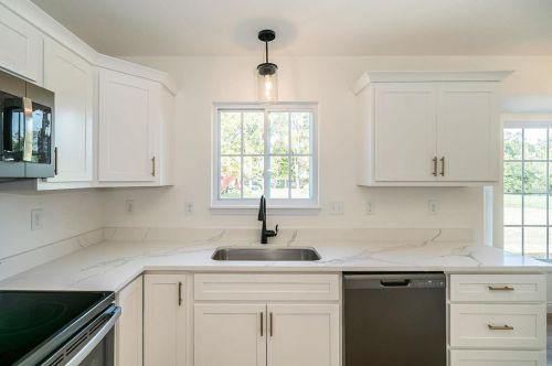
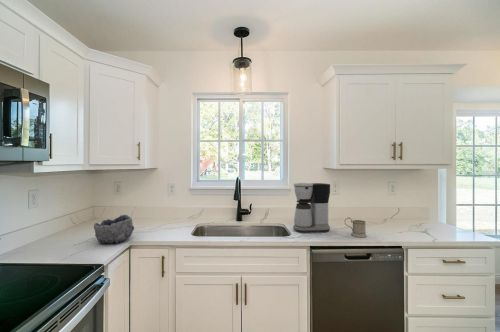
+ bowl (114, 229)
+ mug (355, 226)
+ coffee maker (310, 206)
